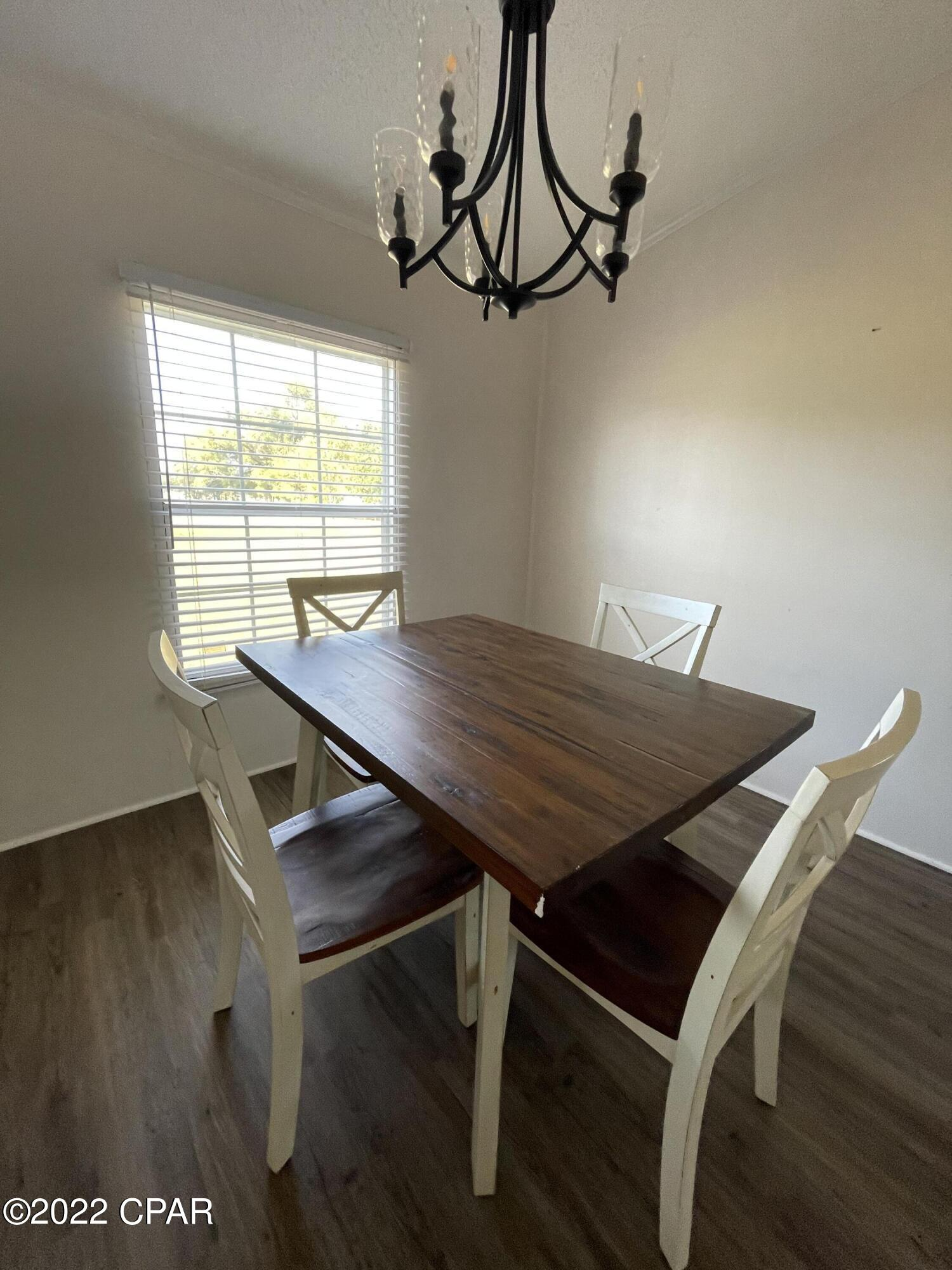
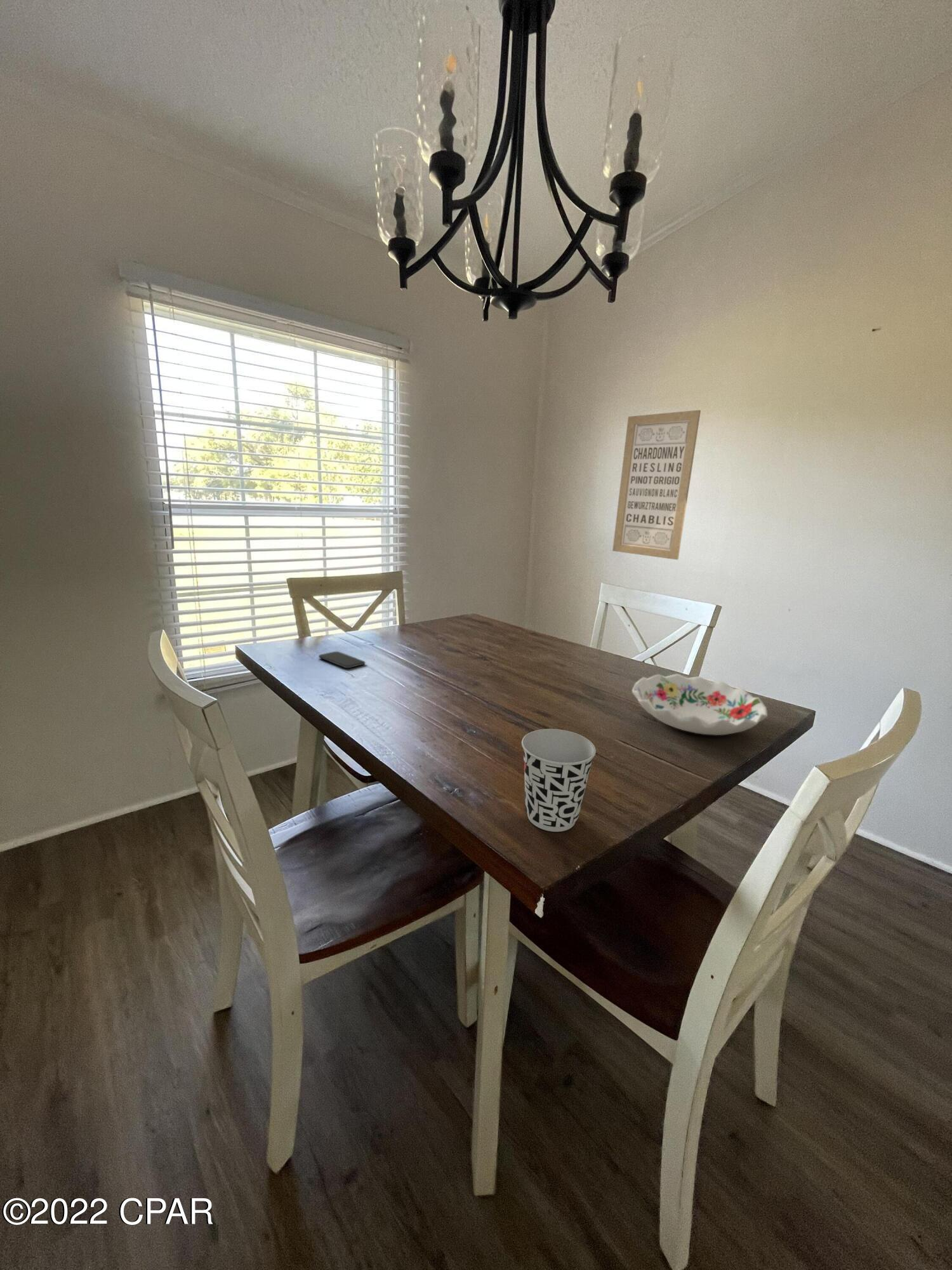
+ cup (555, 781)
+ smartphone (341, 659)
+ decorative bowl (695, 707)
+ wall art (652, 486)
